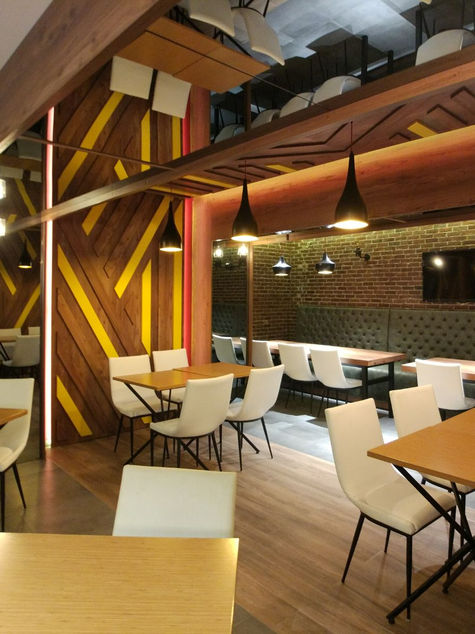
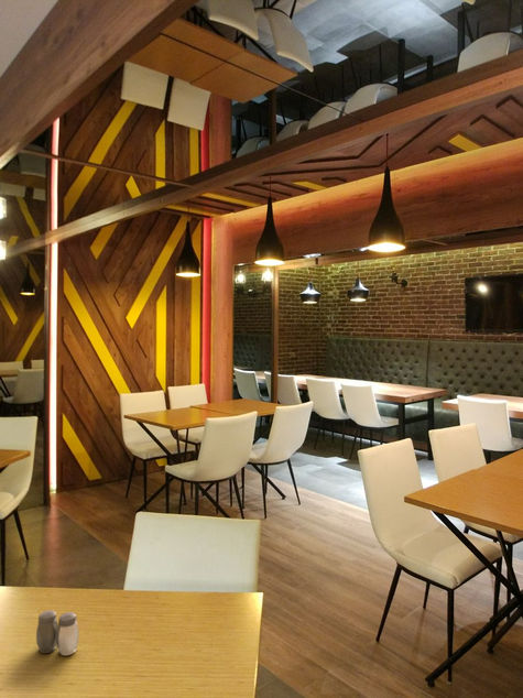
+ salt and pepper shaker (57, 631)
